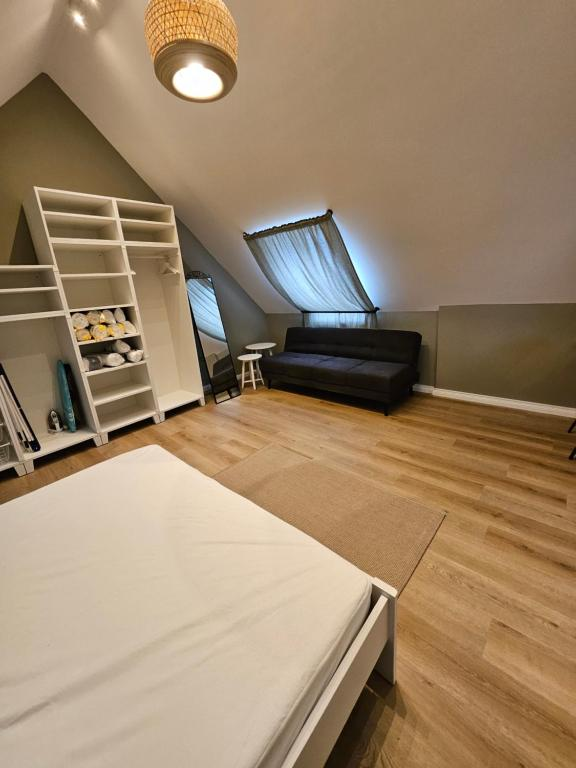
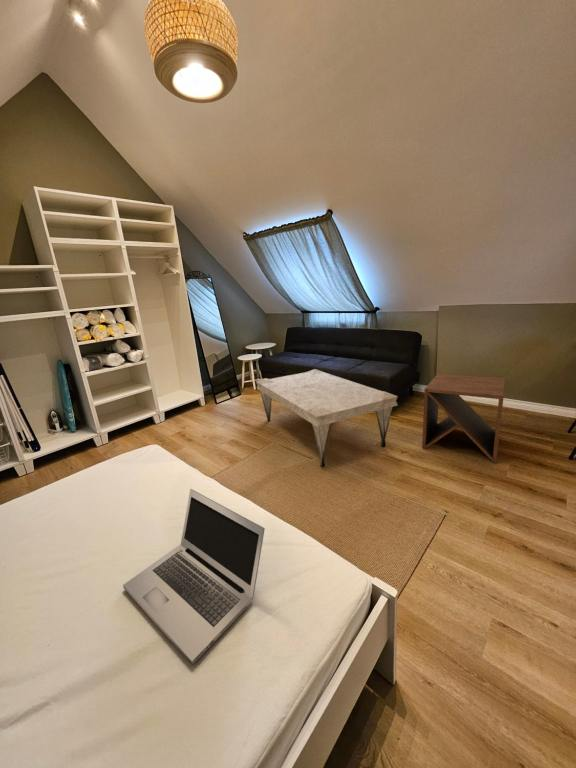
+ laptop (191, 559)
+ coffee table (318, 409)
+ side table (463, 413)
